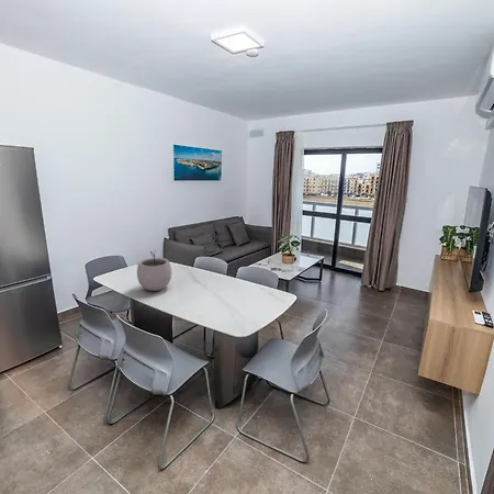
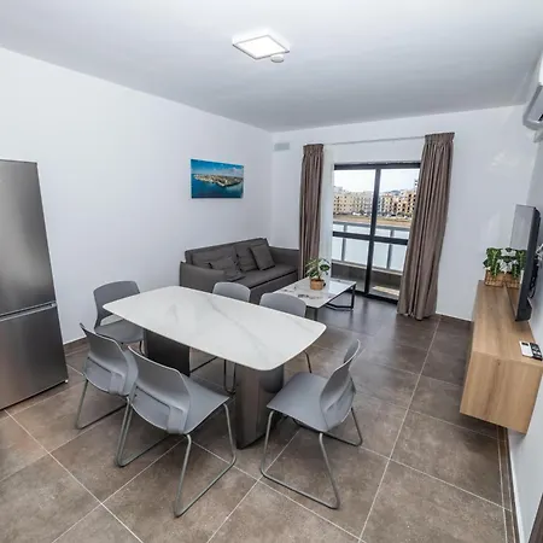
- plant pot (154, 269)
